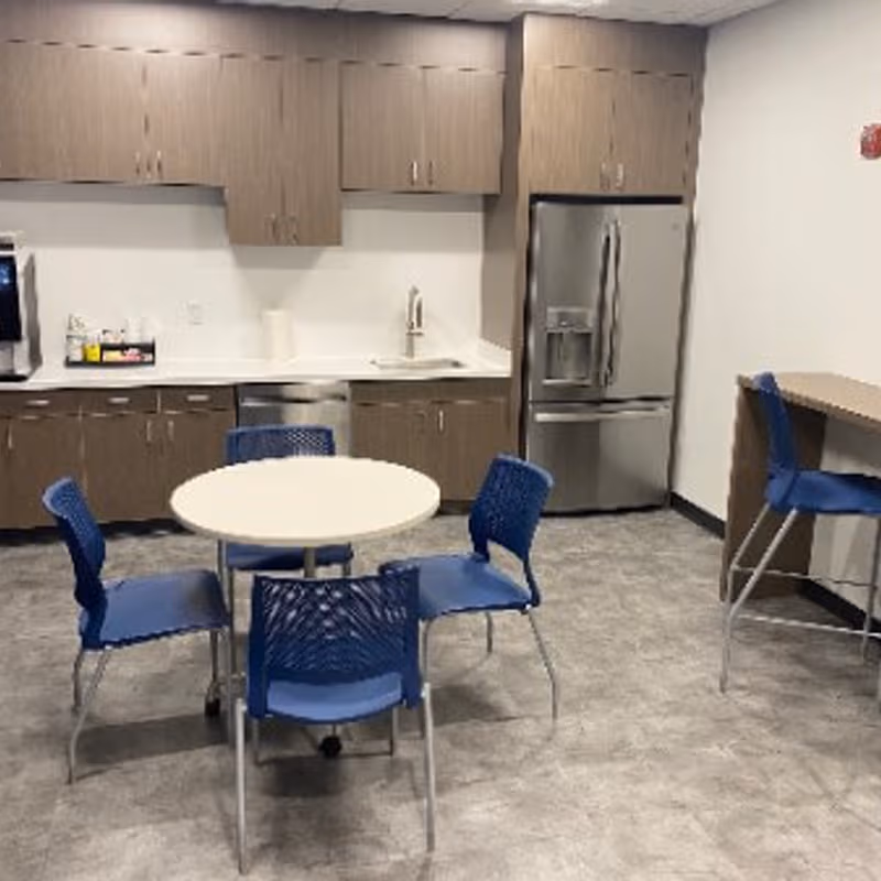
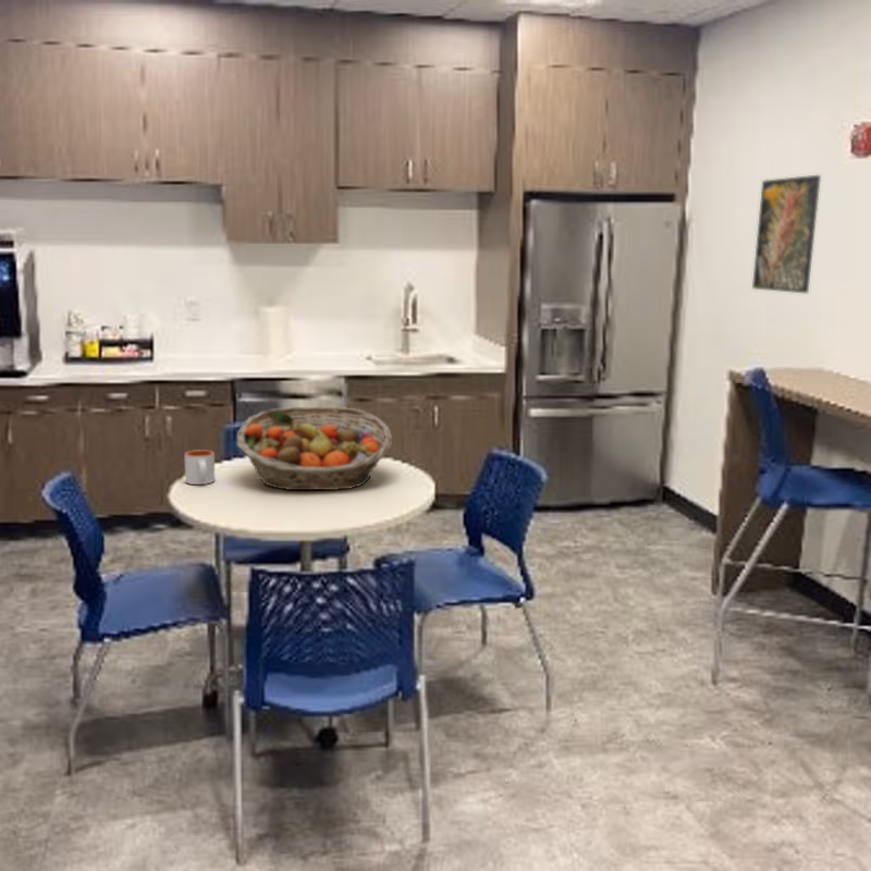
+ fruit basket (315, 447)
+ mug (200, 468)
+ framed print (784, 234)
